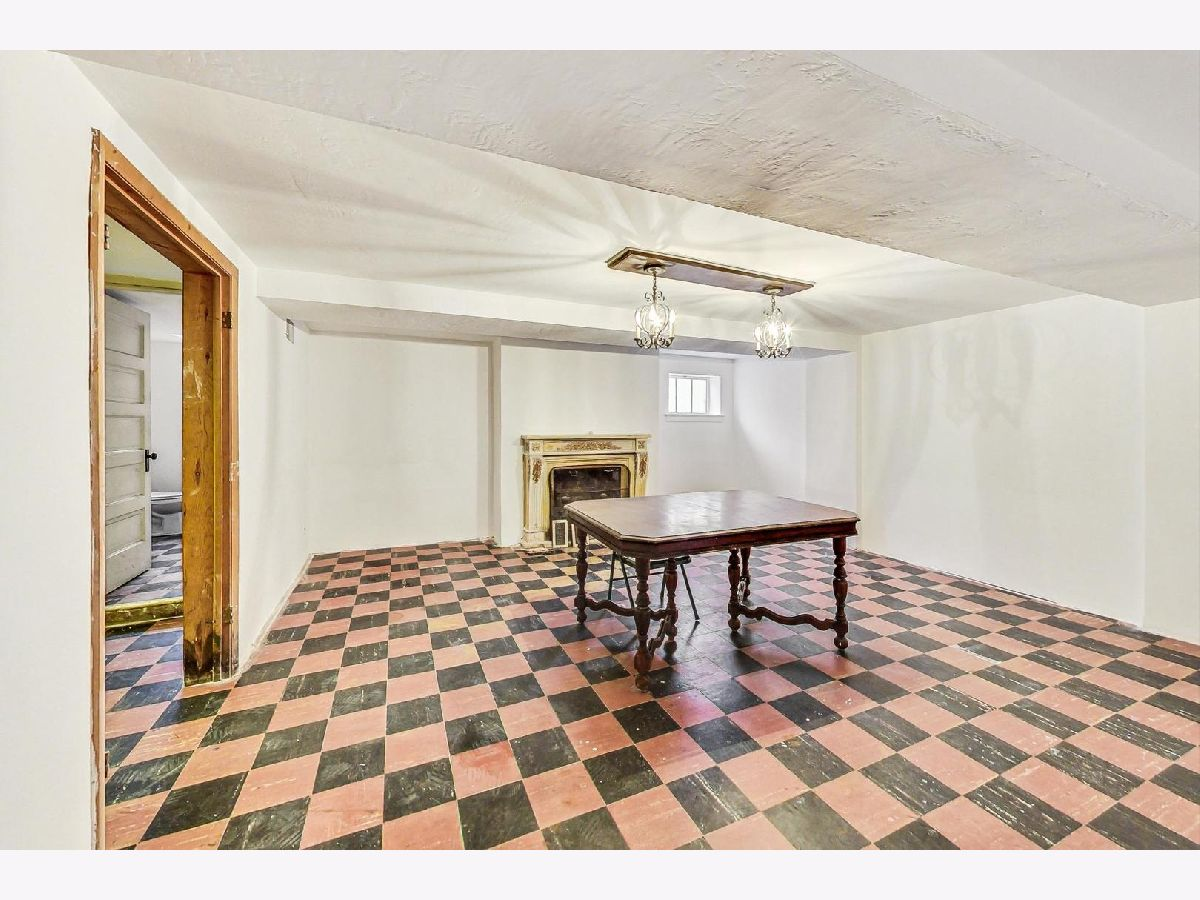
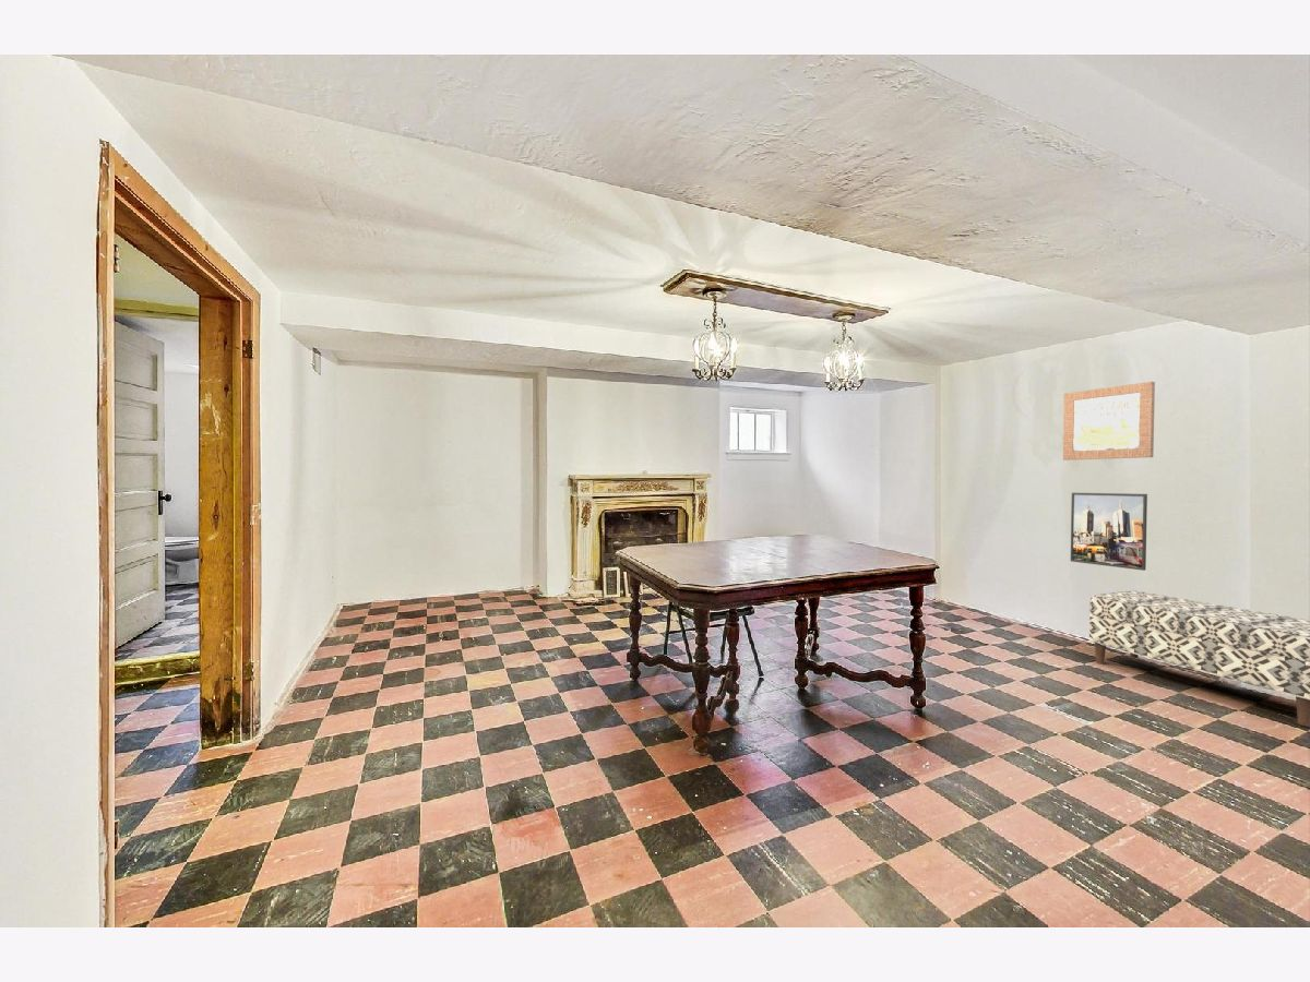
+ bench (1206, 647)
+ wall art (1106, 423)
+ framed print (1106, 529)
